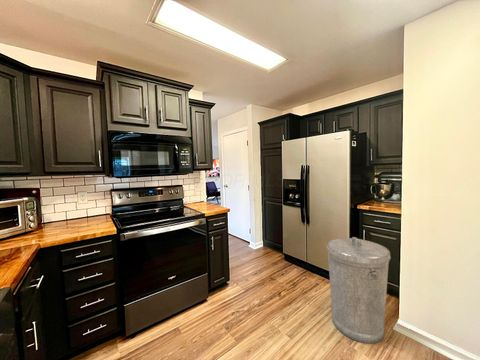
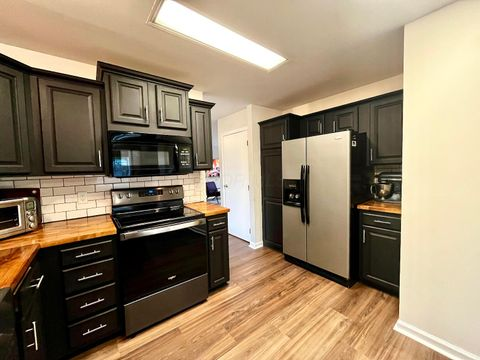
- trash can (356, 281)
